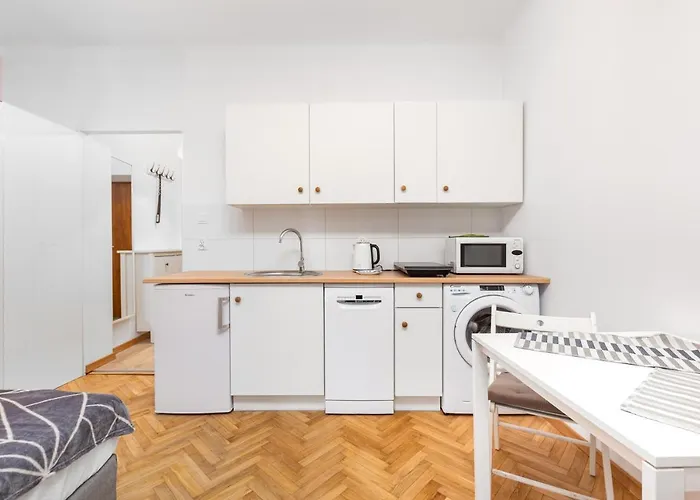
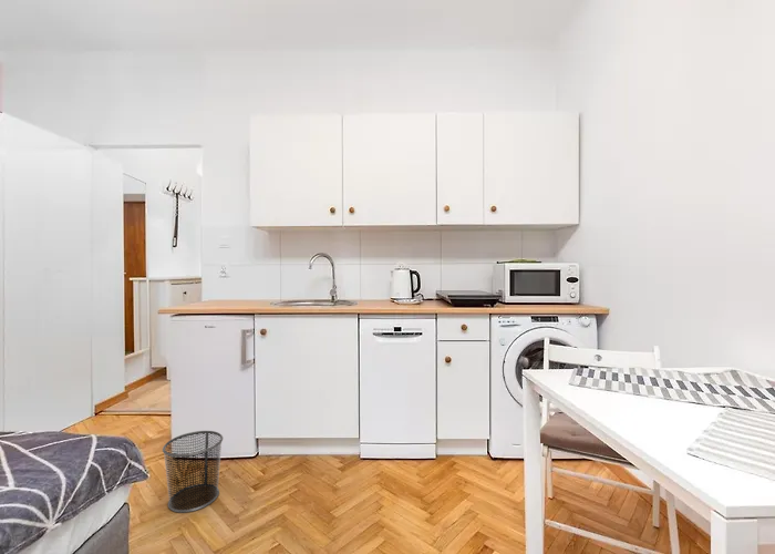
+ trash can (193, 470)
